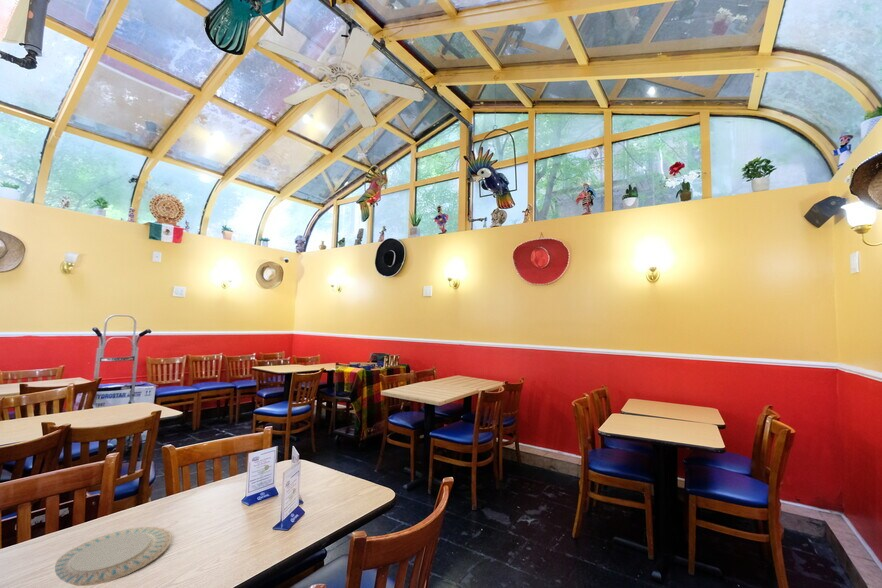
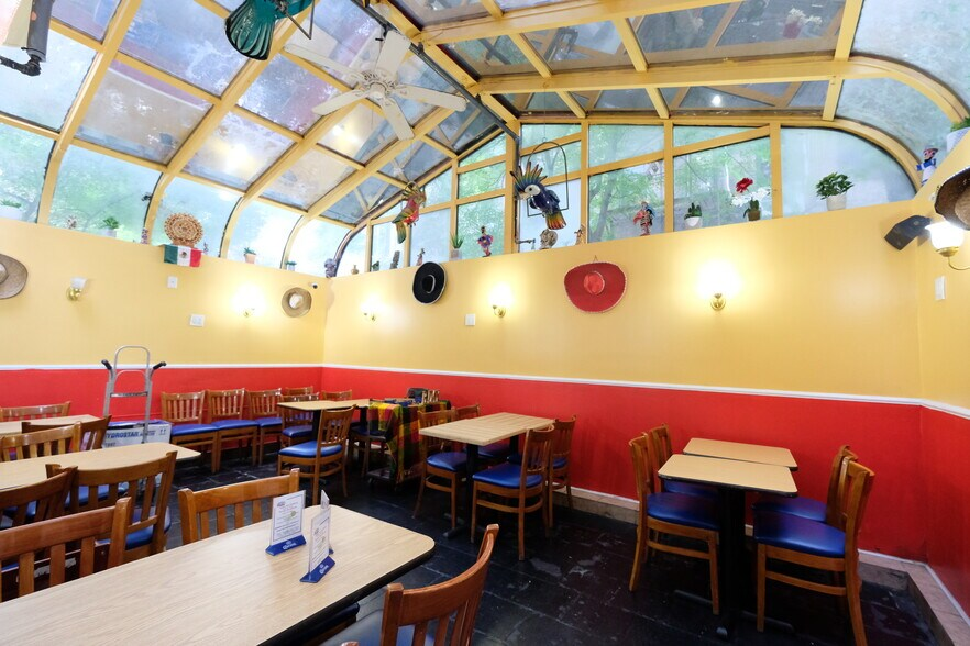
- chinaware (112, 552)
